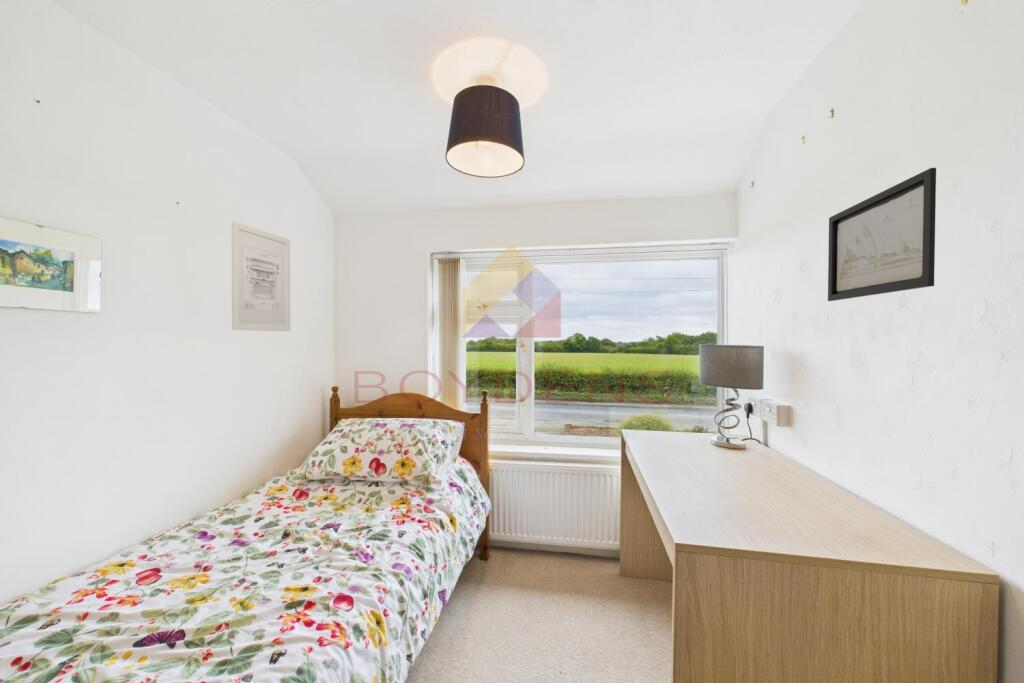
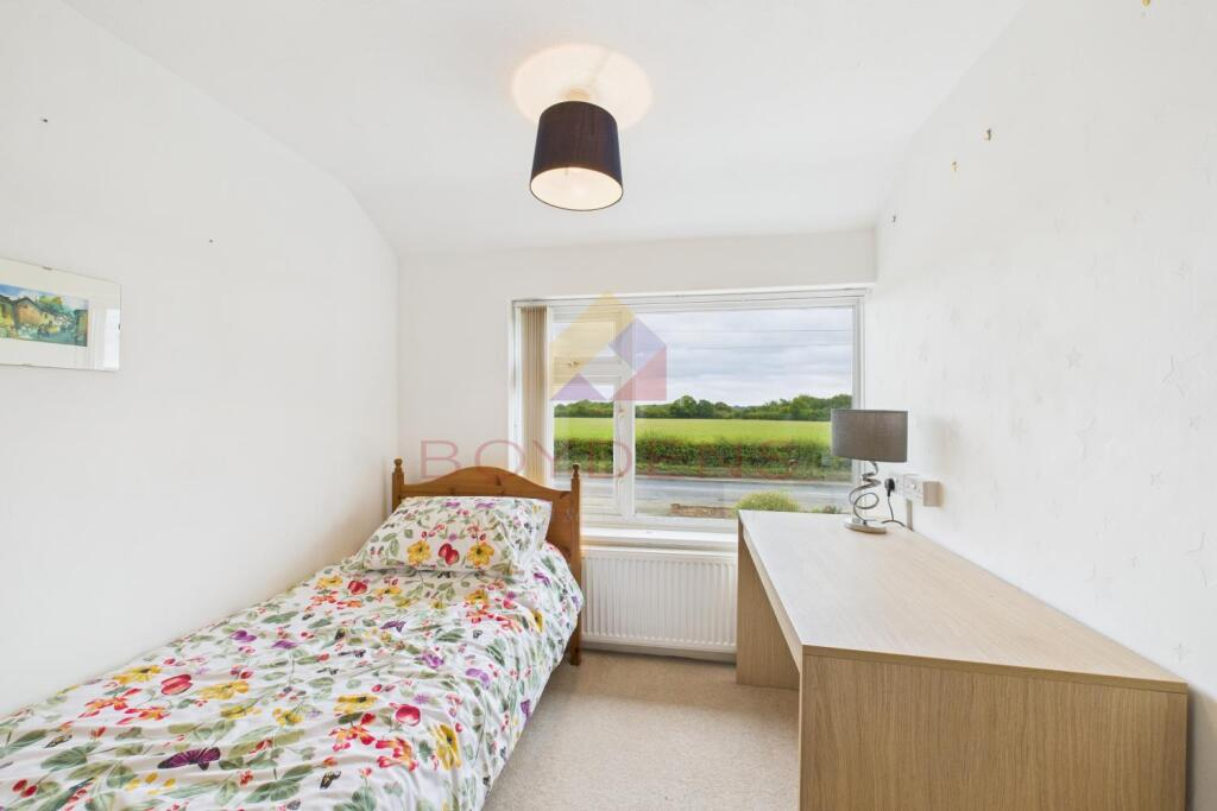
- wall art (872, 246)
- wall art (263, 281)
